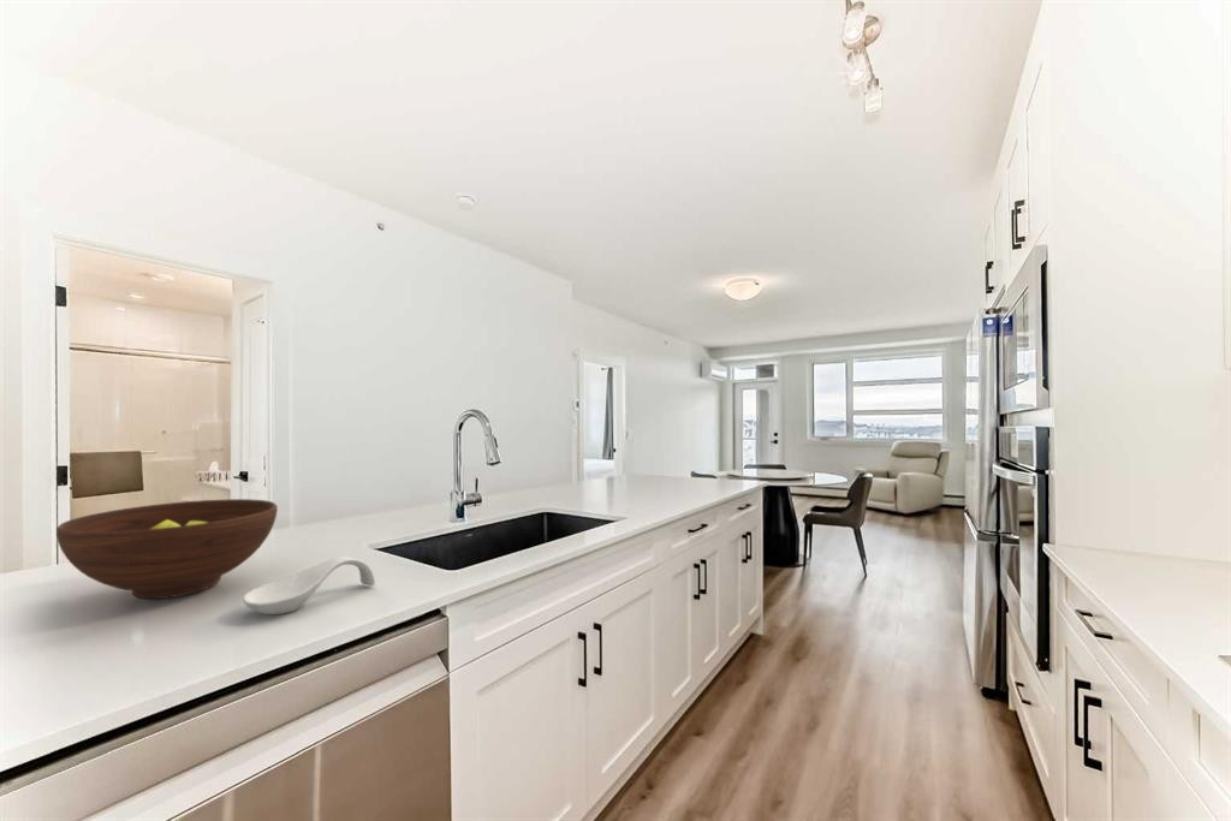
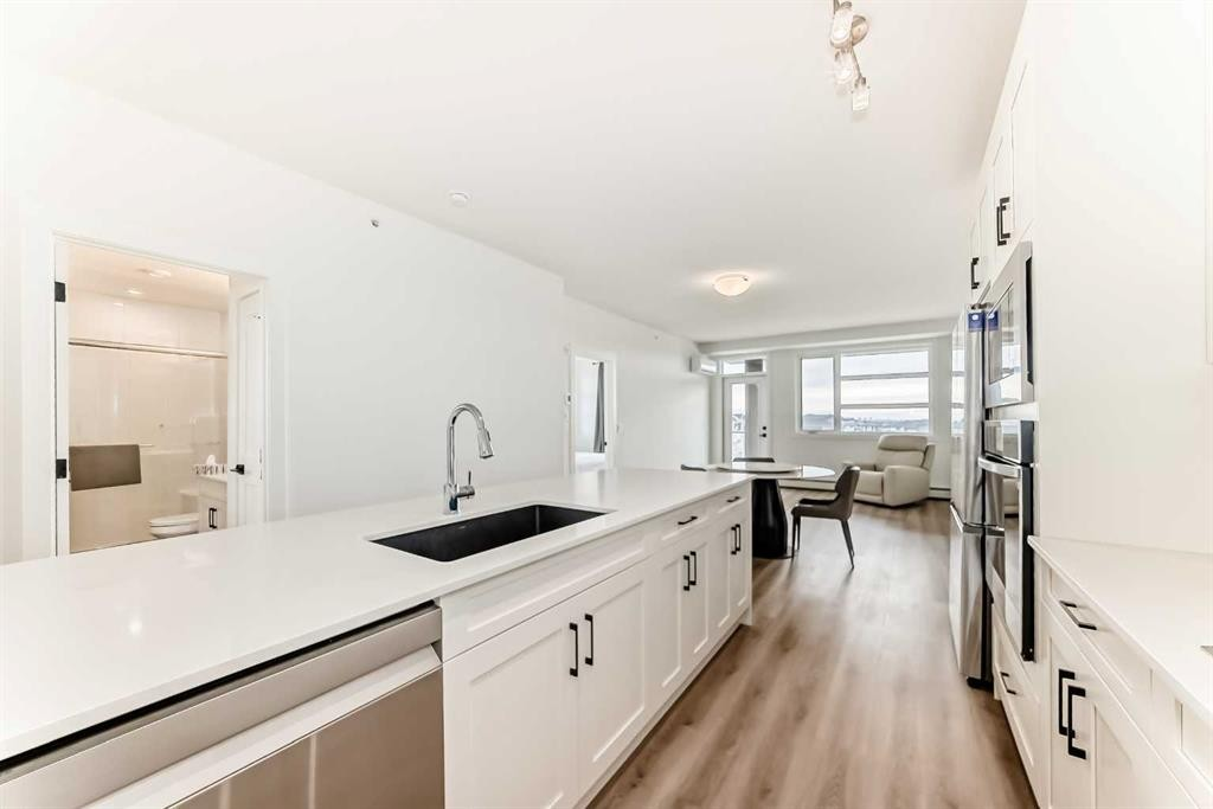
- fruit bowl (178, 551)
- spoon rest (313, 582)
